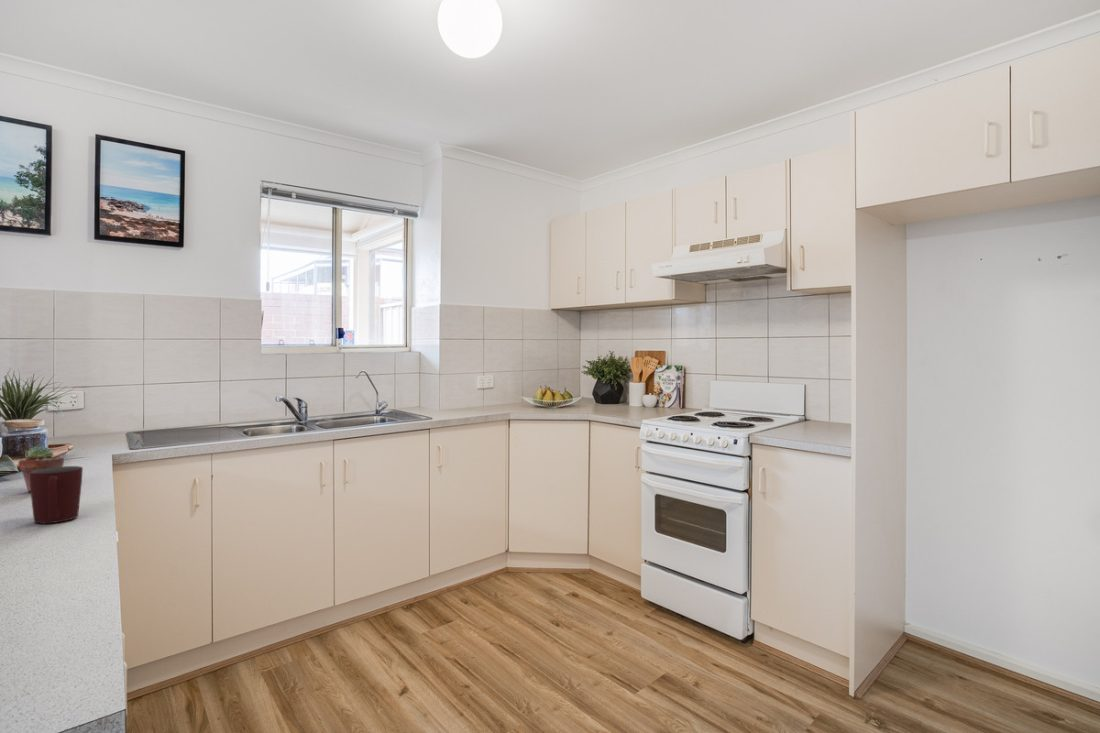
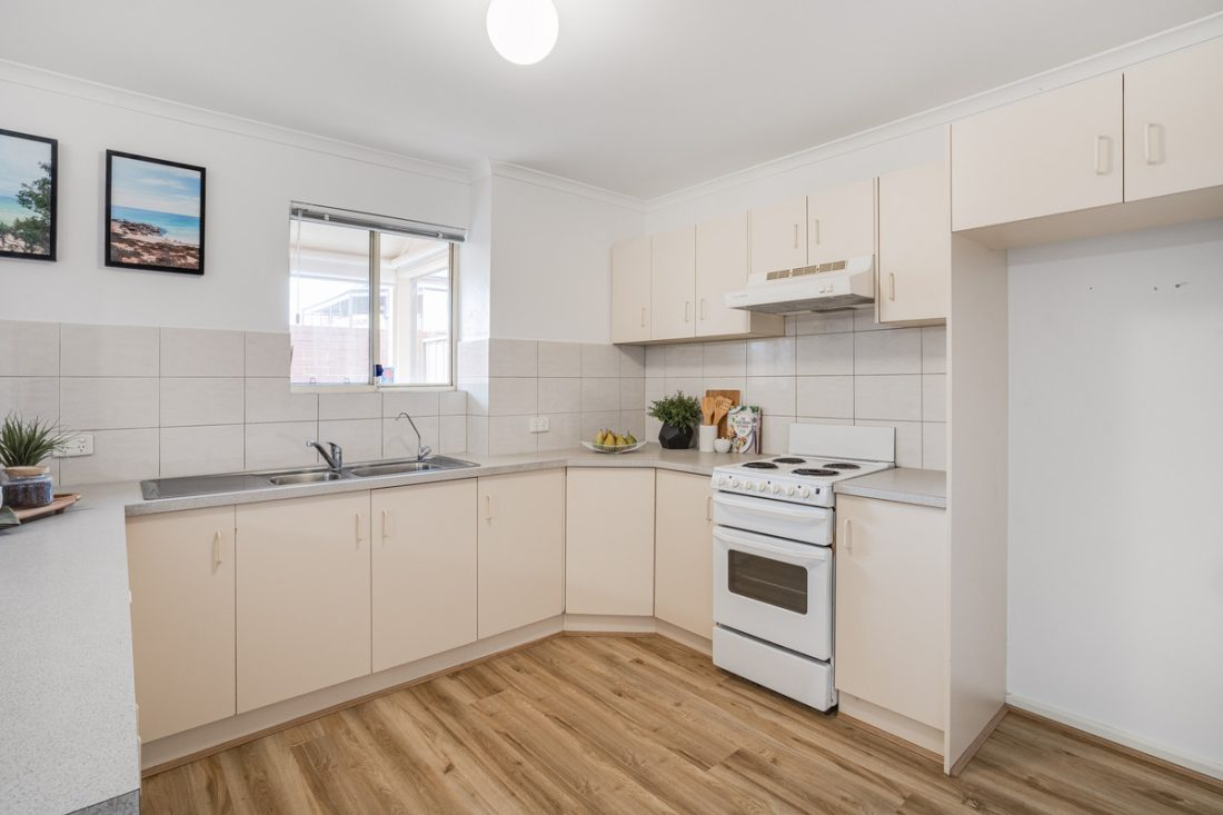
- mug (55, 495)
- potted succulent (41, 467)
